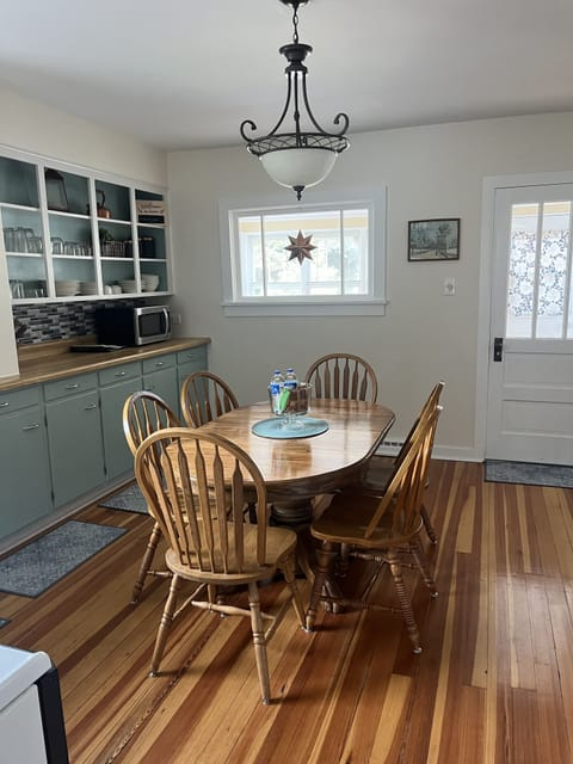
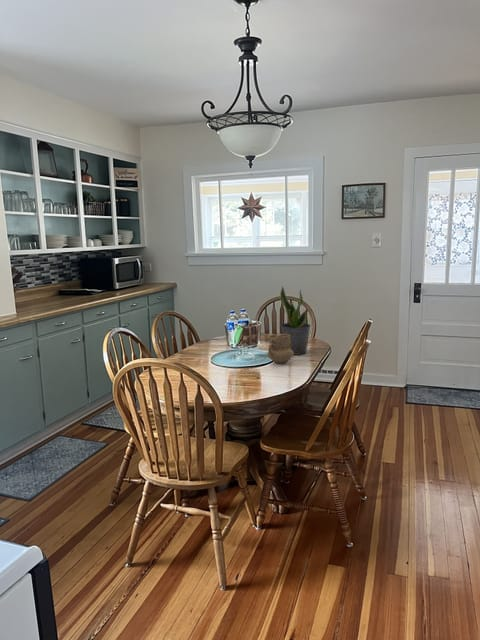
+ mug (280, 348)
+ potted plant (295, 319)
